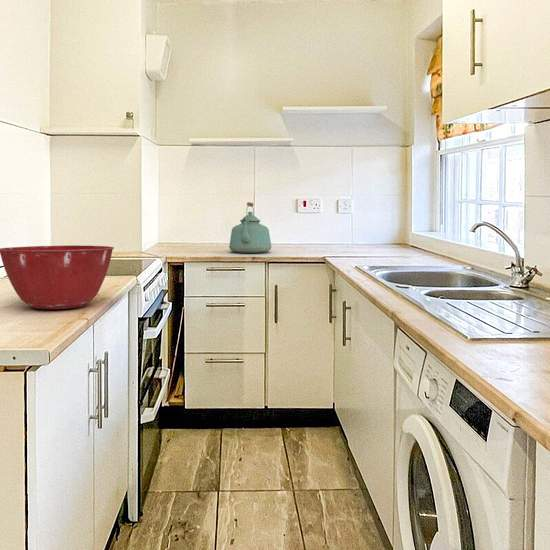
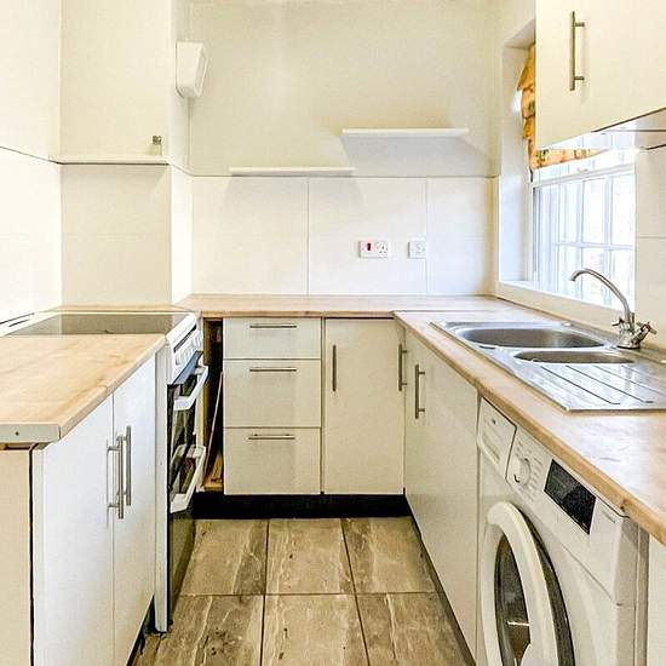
- kettle (249, 227)
- mixing bowl (57, 276)
